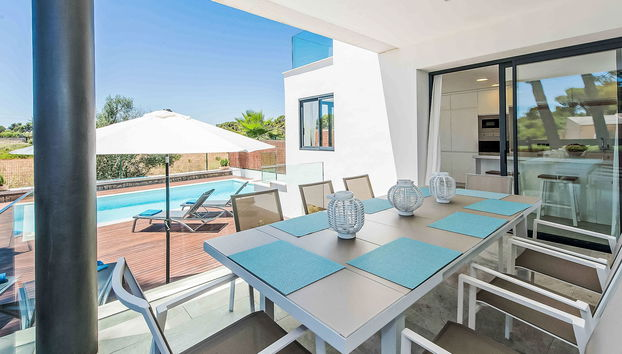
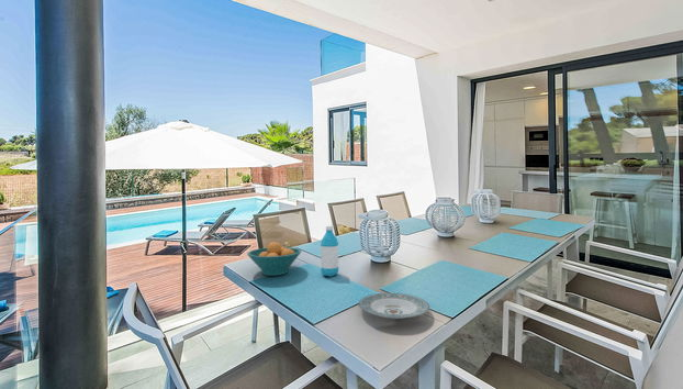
+ plate (393, 308)
+ fruit bowl (275, 257)
+ water bottle (329, 251)
